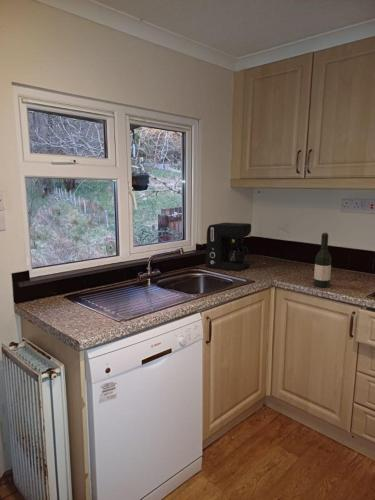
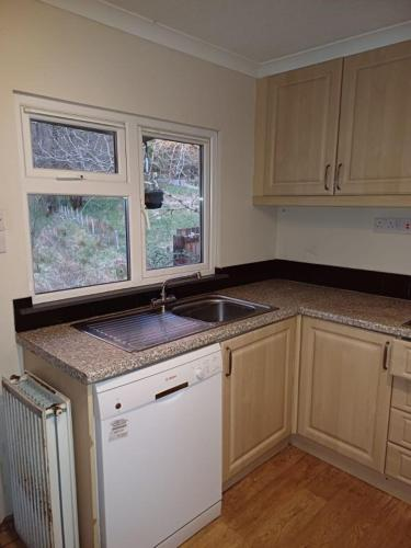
- wine bottle (323, 259)
- coffee maker (229, 245)
